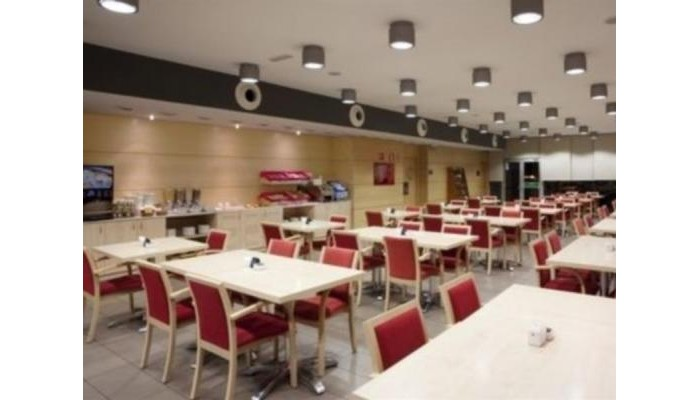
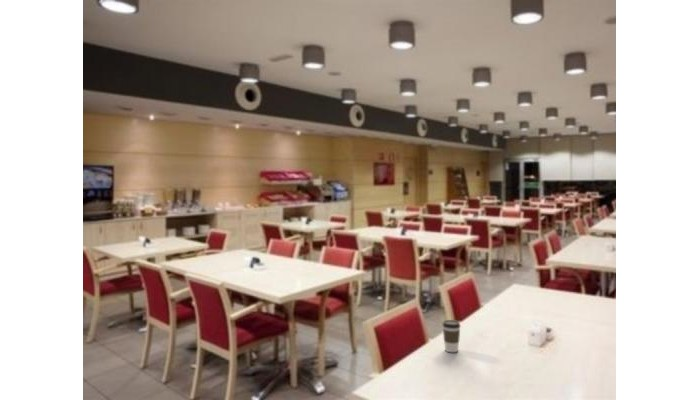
+ coffee cup (451, 336)
